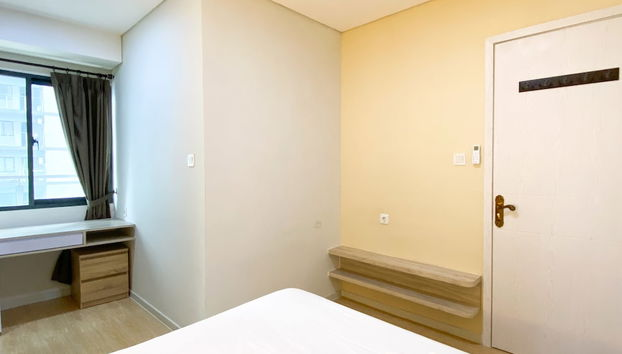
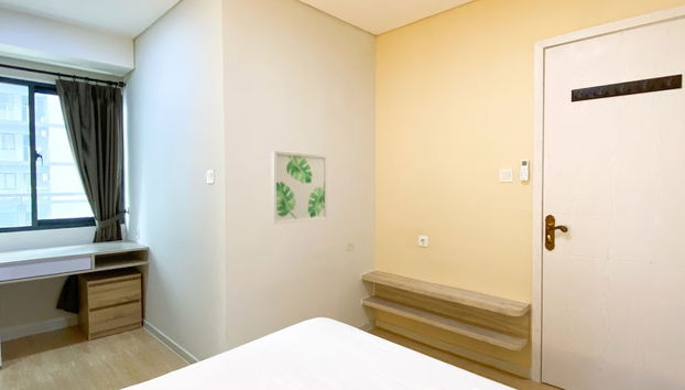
+ wall art (301, 187)
